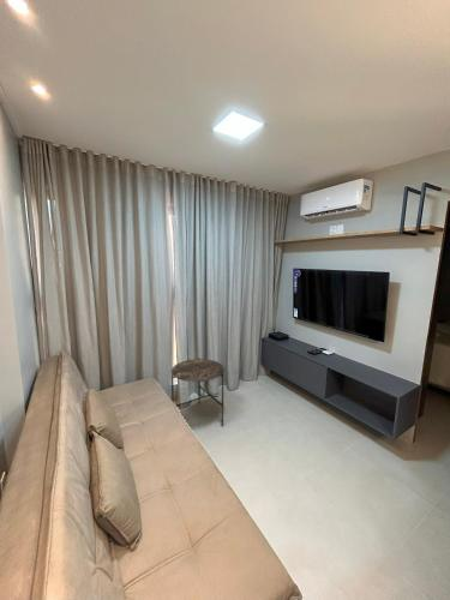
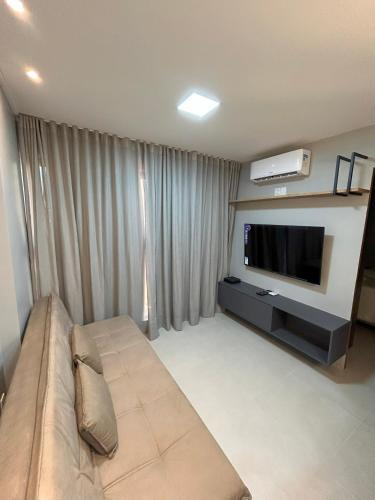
- side table (198, 392)
